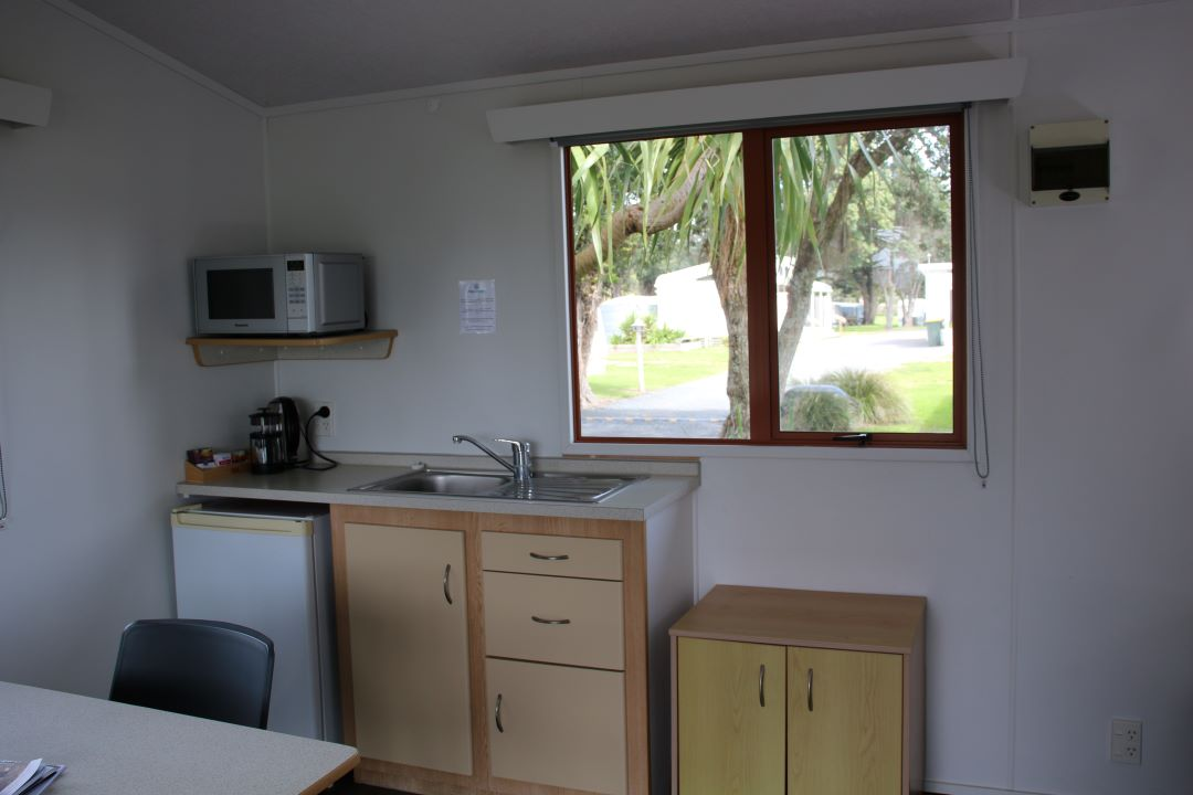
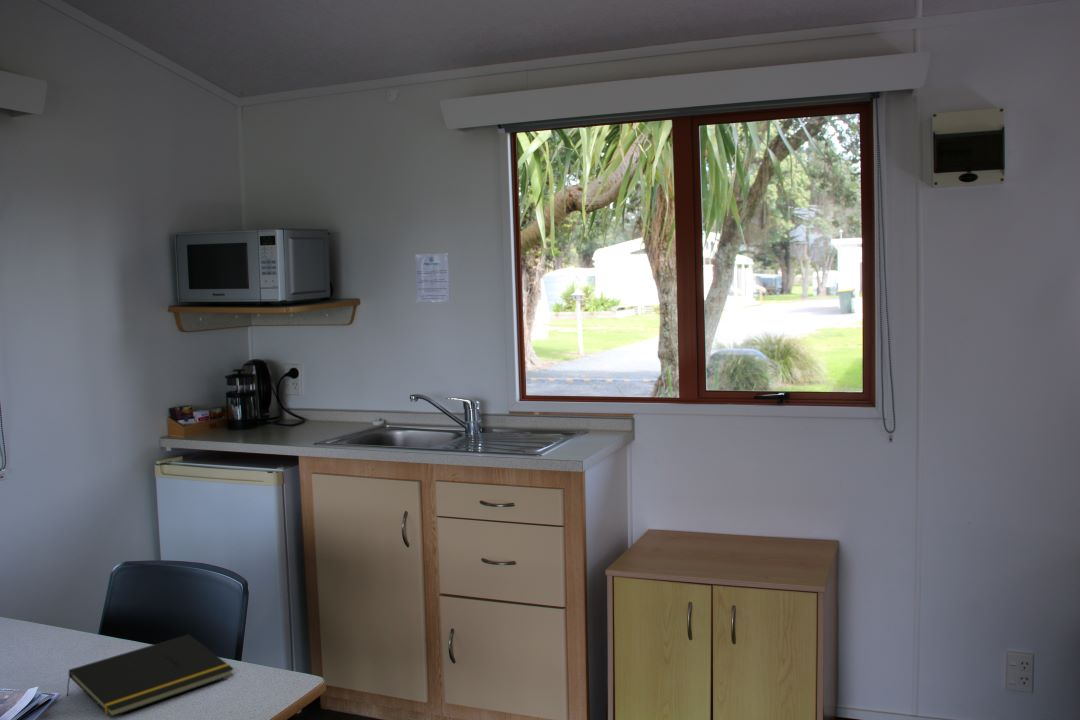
+ notepad (152, 672)
